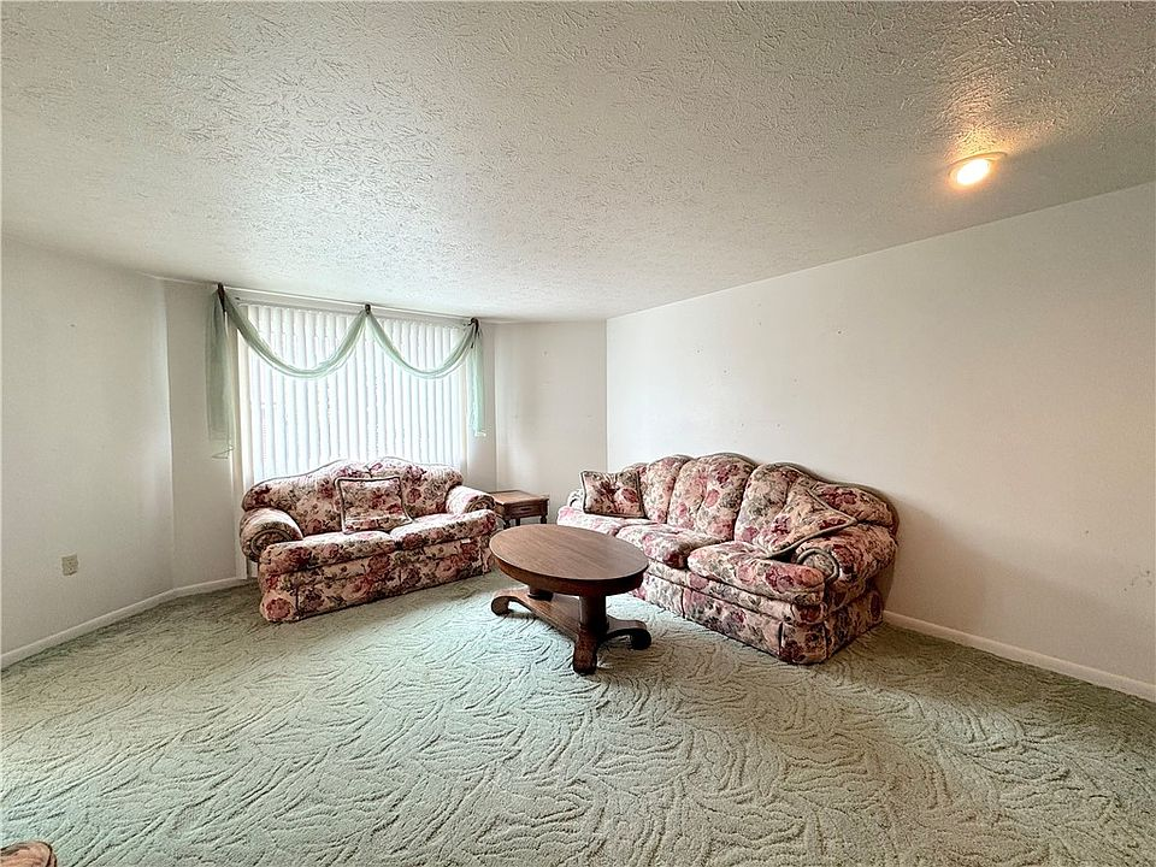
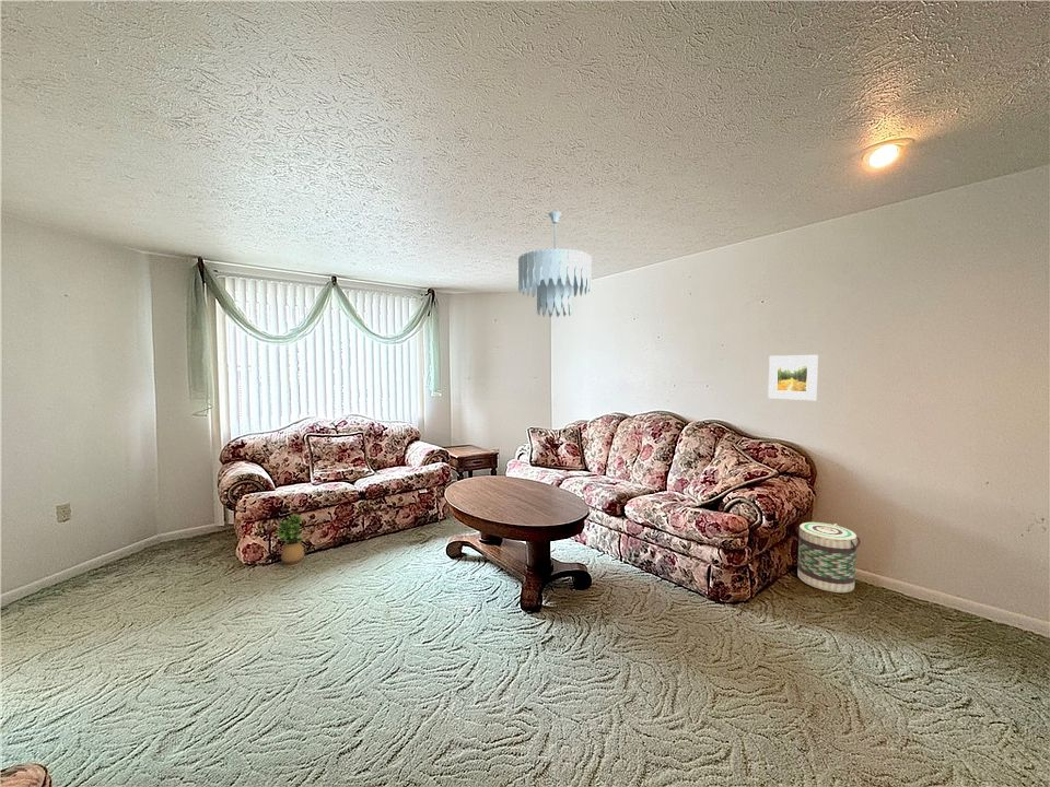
+ basket (827, 553)
+ potted plant (289, 539)
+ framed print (792, 377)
+ ceiling light fixture (555, 265)
